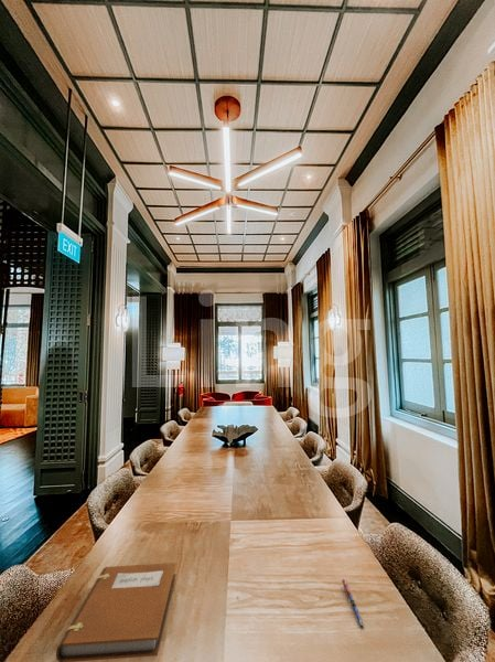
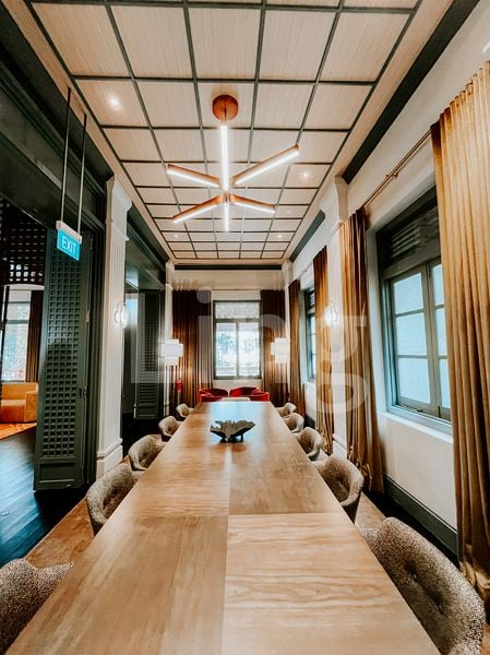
- pen (352, 600)
- notebook (126, 602)
